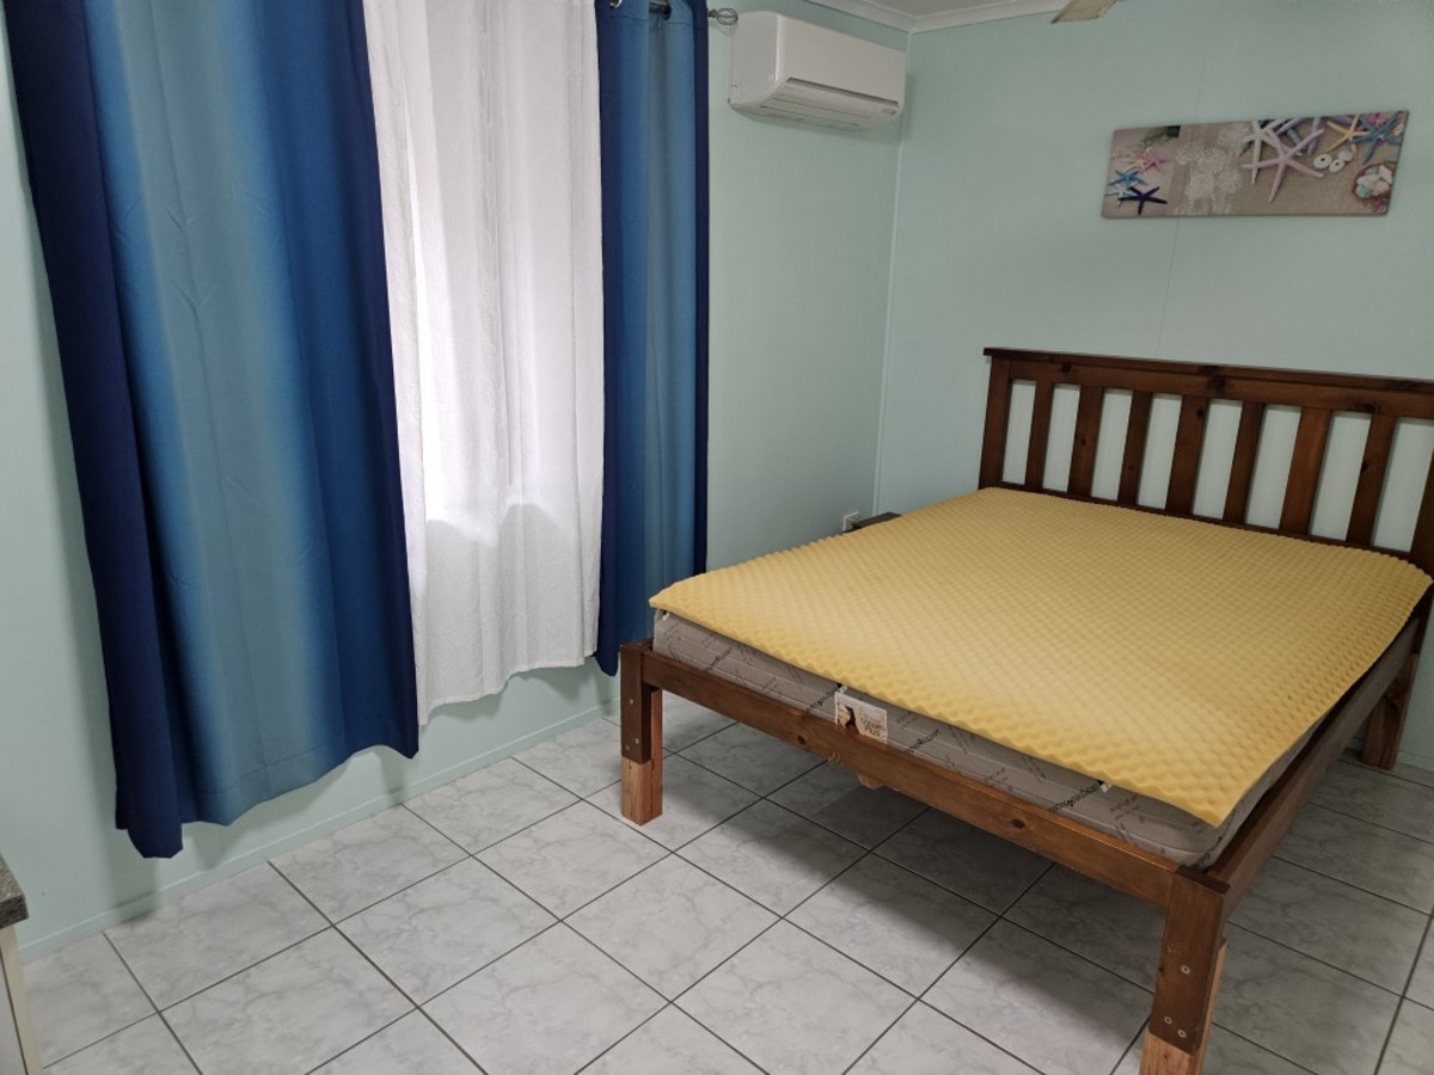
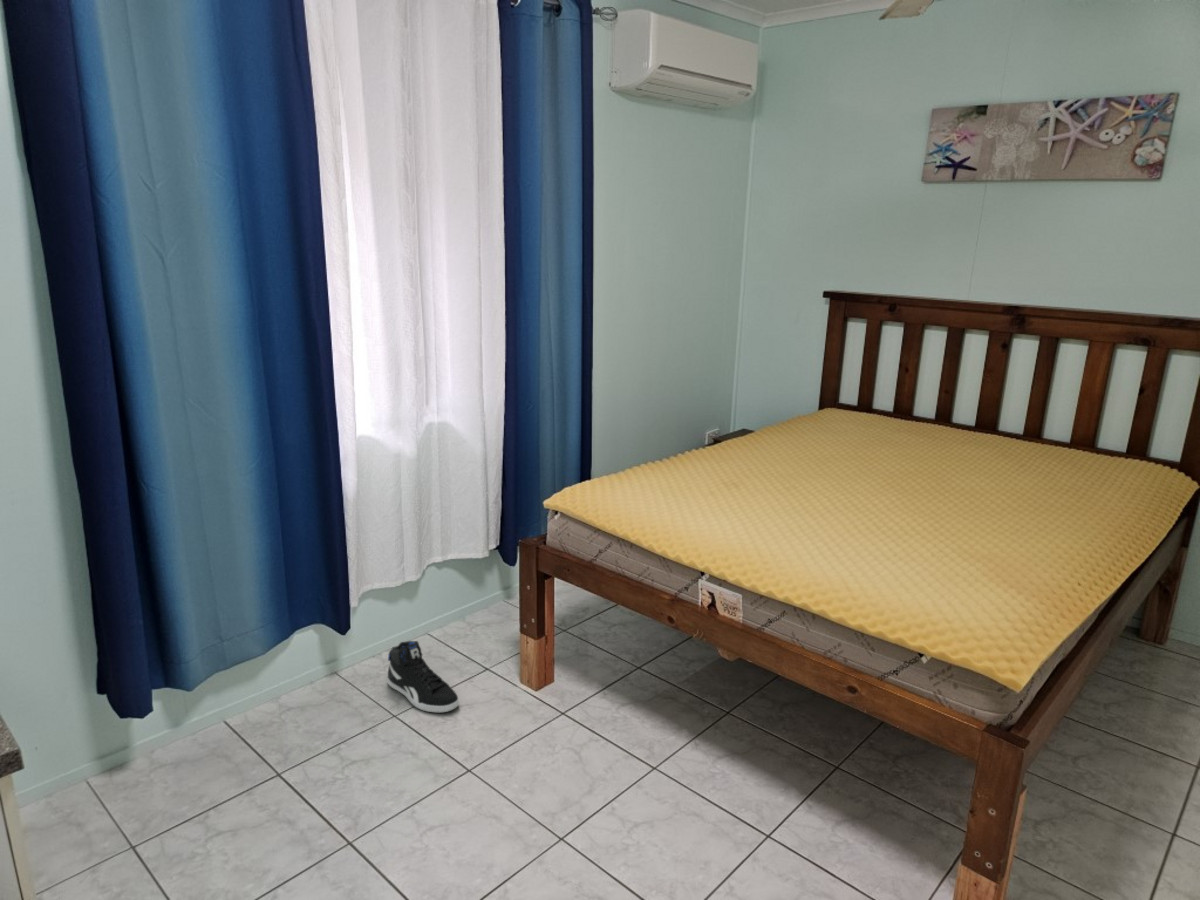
+ sneaker (419, 672)
